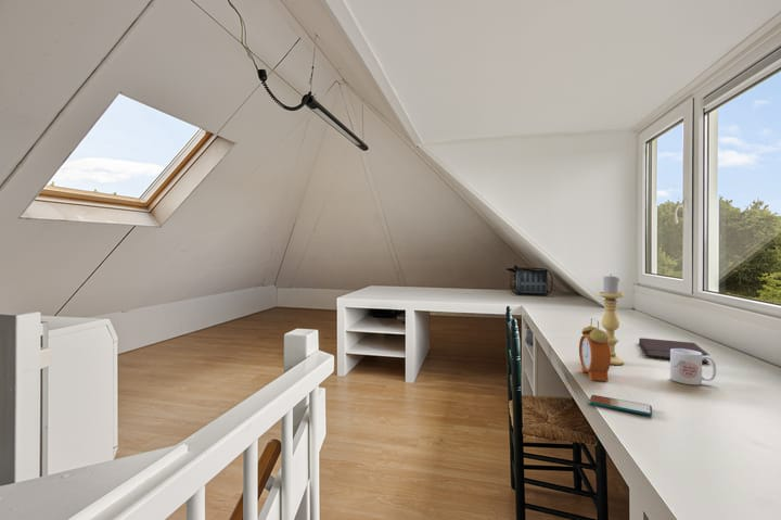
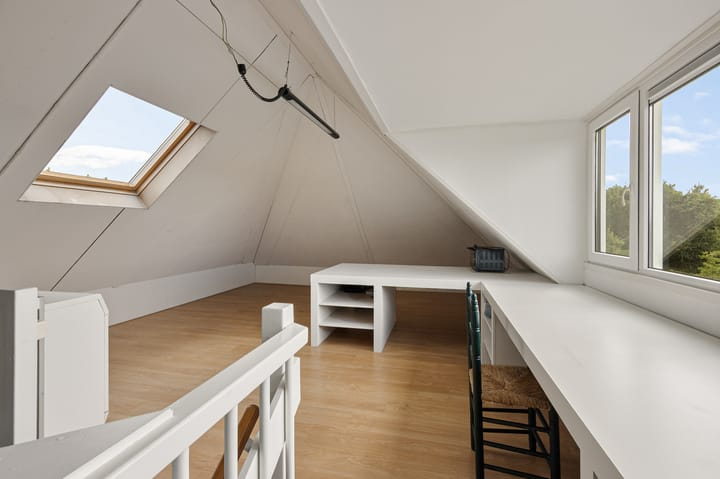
- notebook (670, 348)
- mug (692, 366)
- smartphone (619, 404)
- alarm clock (593, 347)
- candle holder (610, 317)
